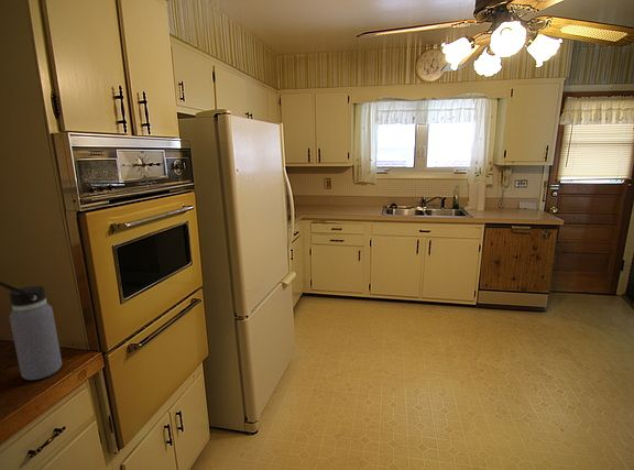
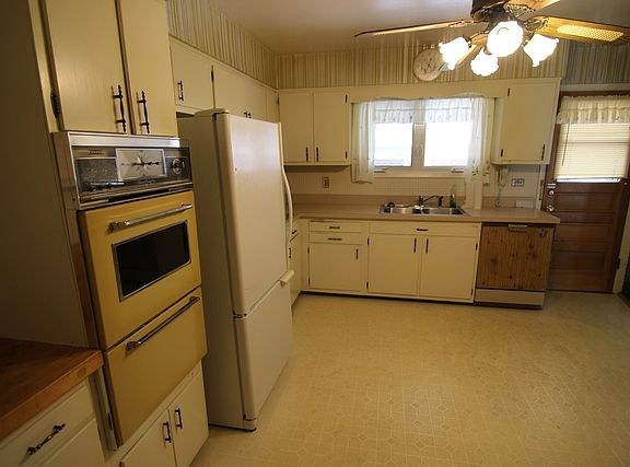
- water bottle (31, 326)
